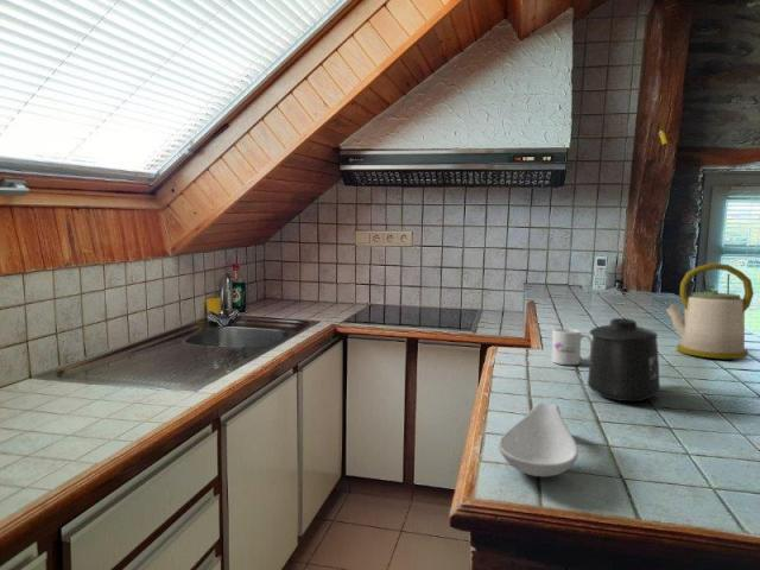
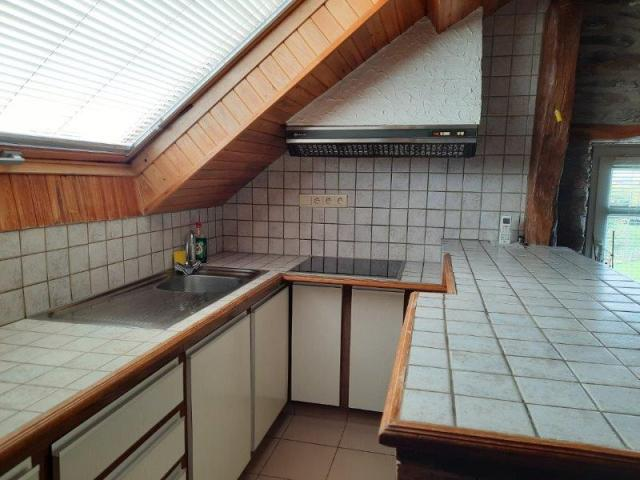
- mug (622, 355)
- kettle (707, 308)
- spoon rest (542, 435)
- mug (572, 347)
